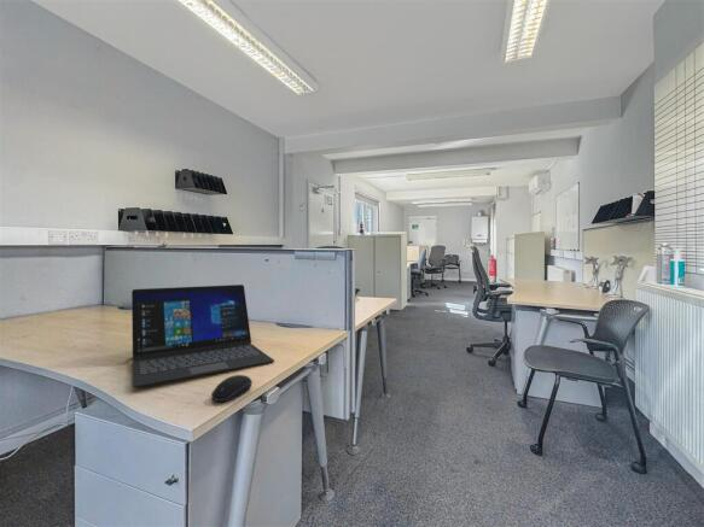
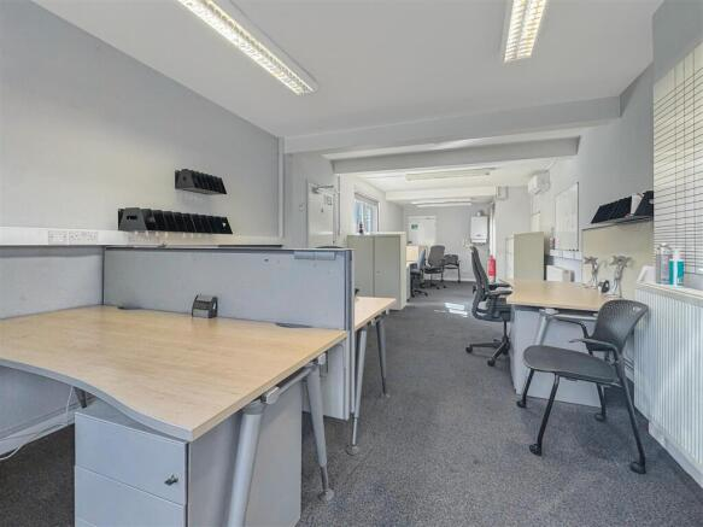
- computer mouse (232, 386)
- laptop (200, 323)
